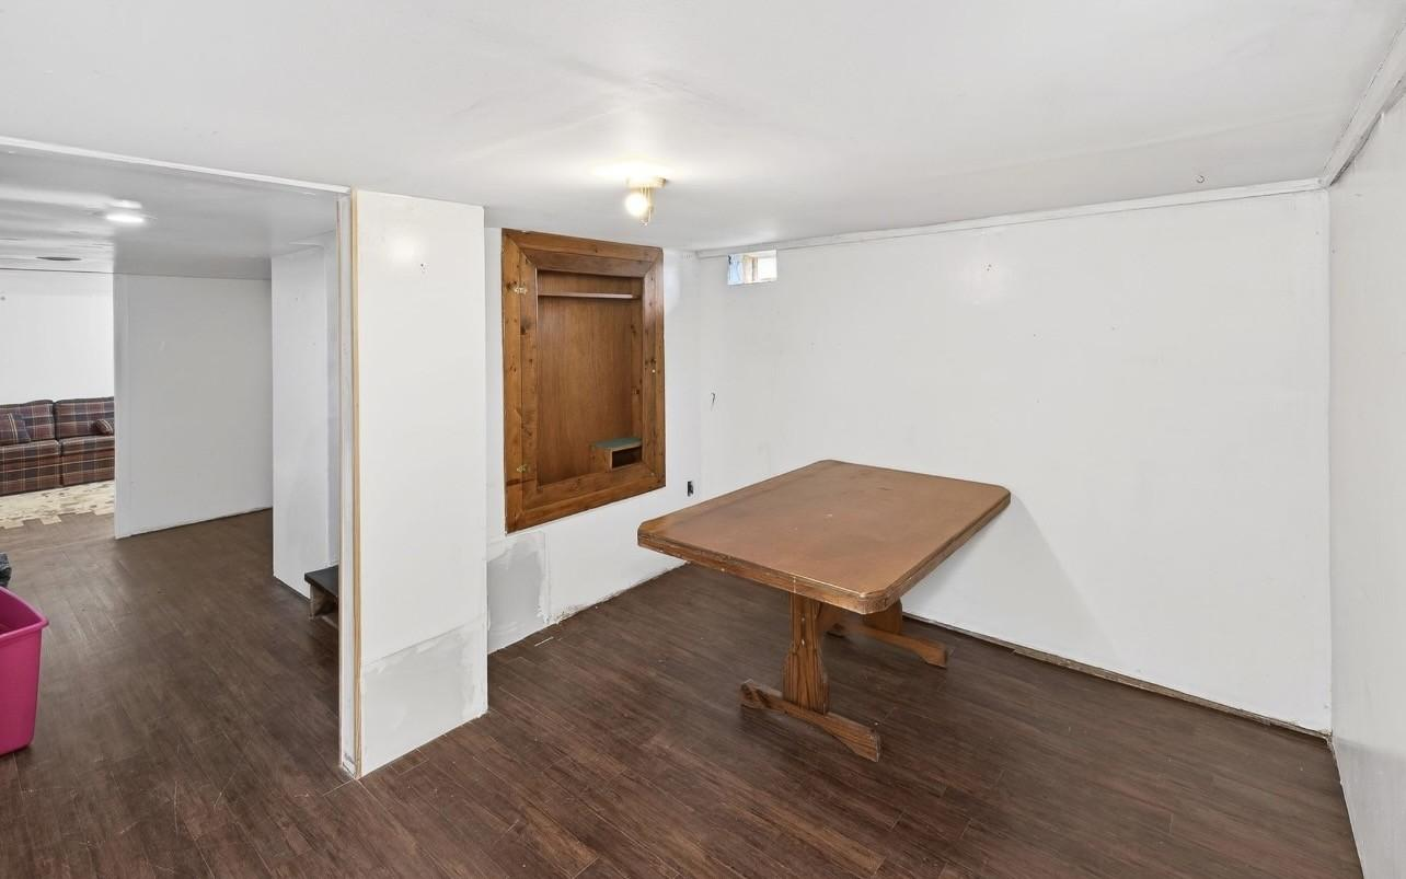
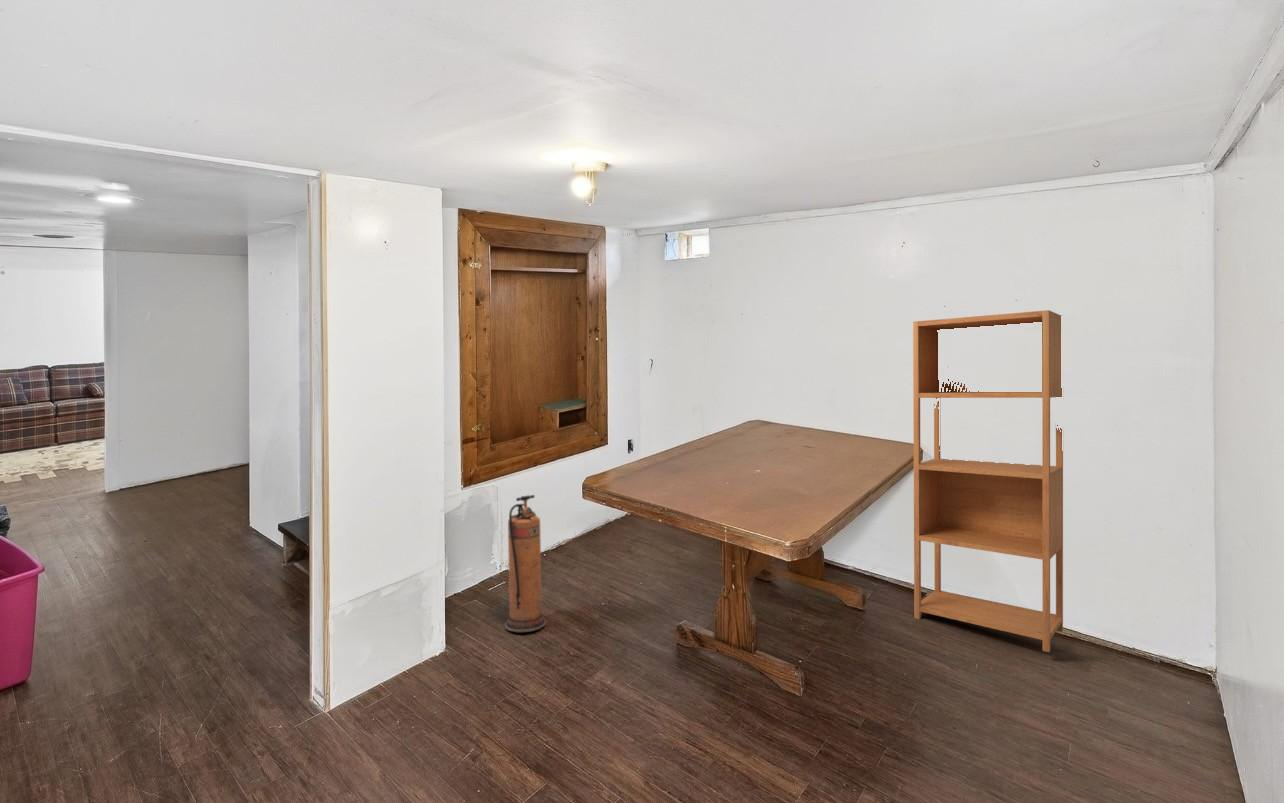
+ bookcase (986, 472)
+ fire extinguisher (524, 560)
